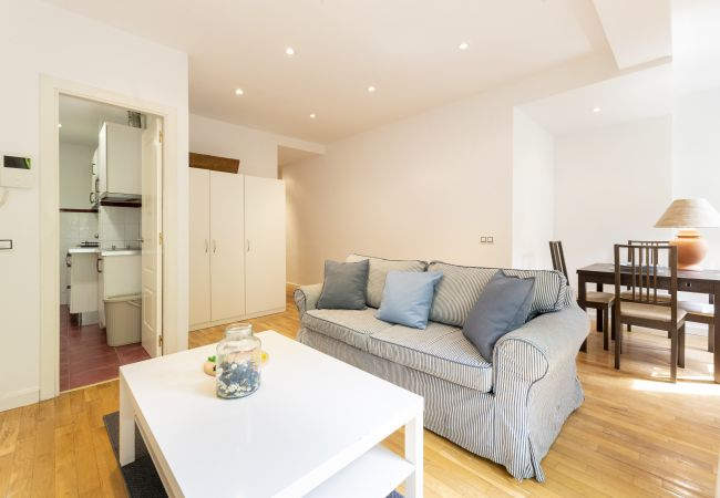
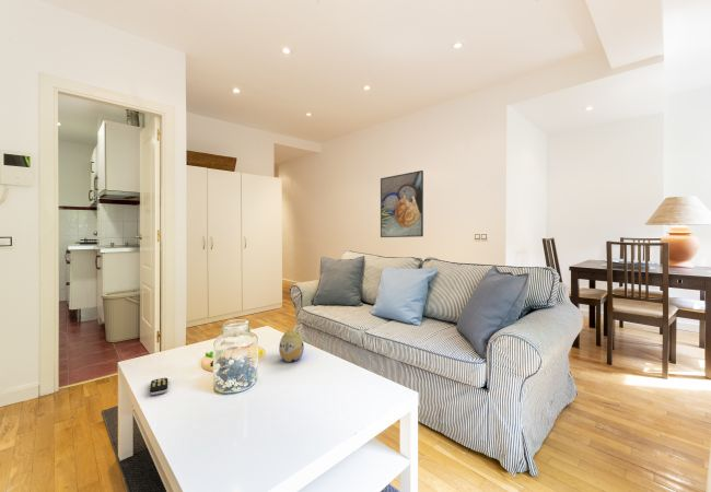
+ remote control (159, 385)
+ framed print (400, 206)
+ decorative egg (291, 343)
